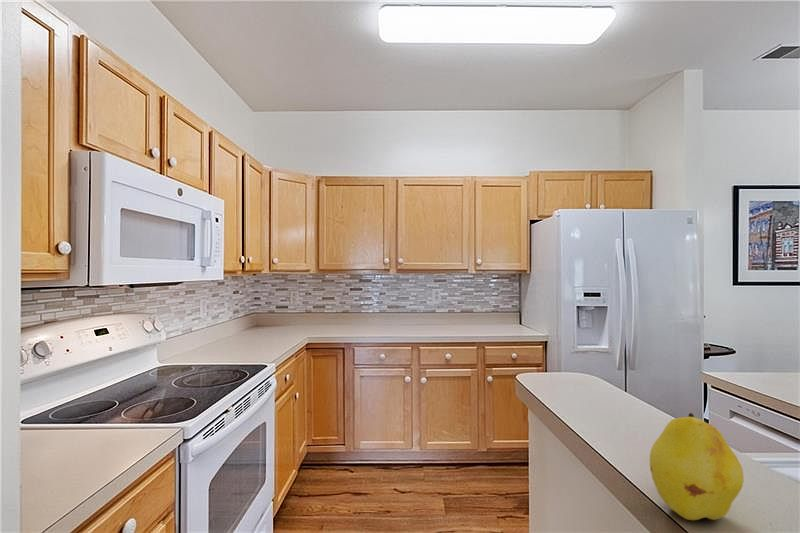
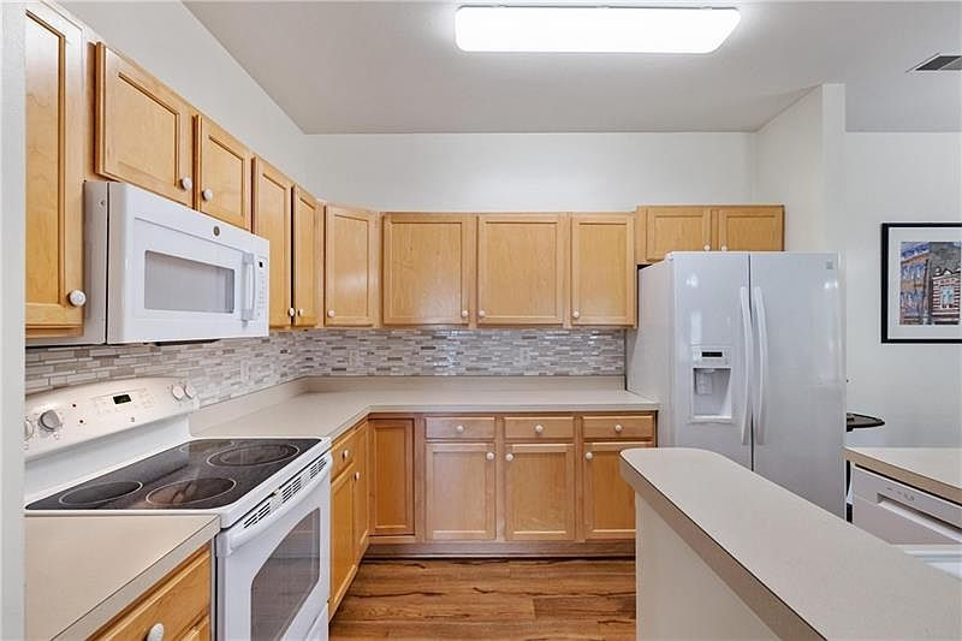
- fruit (693, 465)
